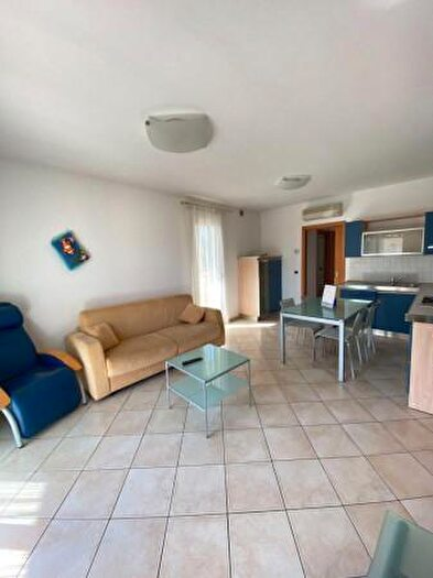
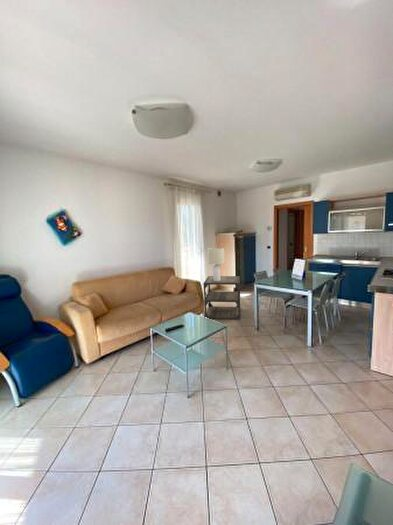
+ lamp (216, 264)
+ side table (223, 296)
